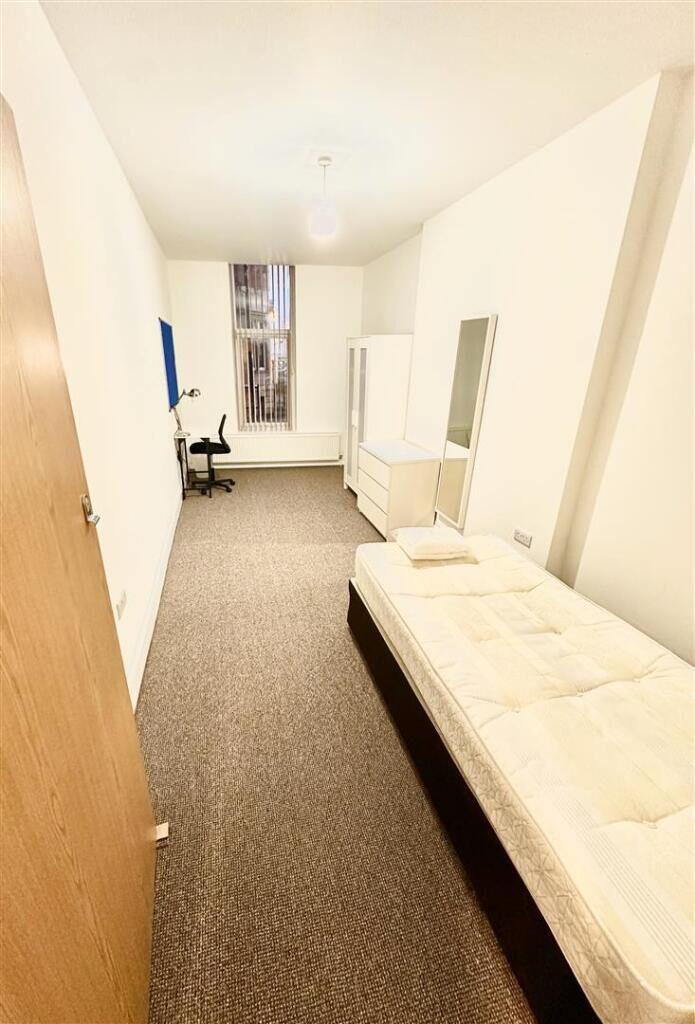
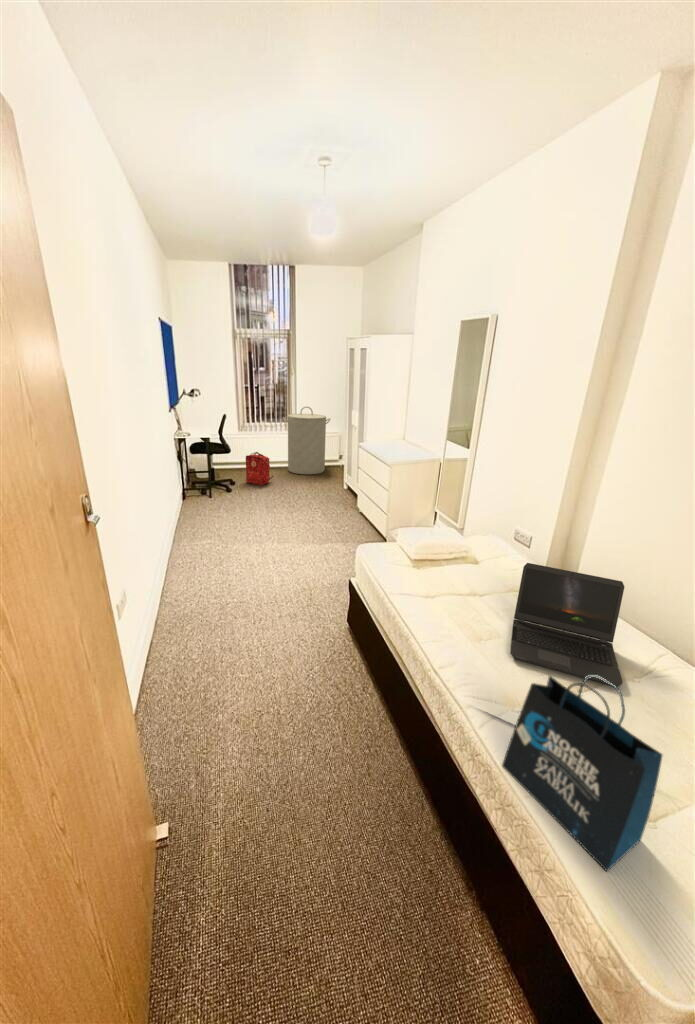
+ backpack (258, 467)
+ tote bag (582, 745)
+ laptop computer (568, 620)
+ laundry hamper (306, 439)
